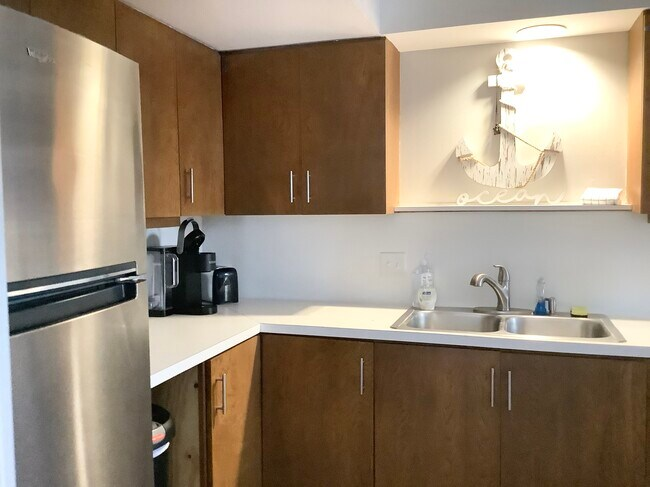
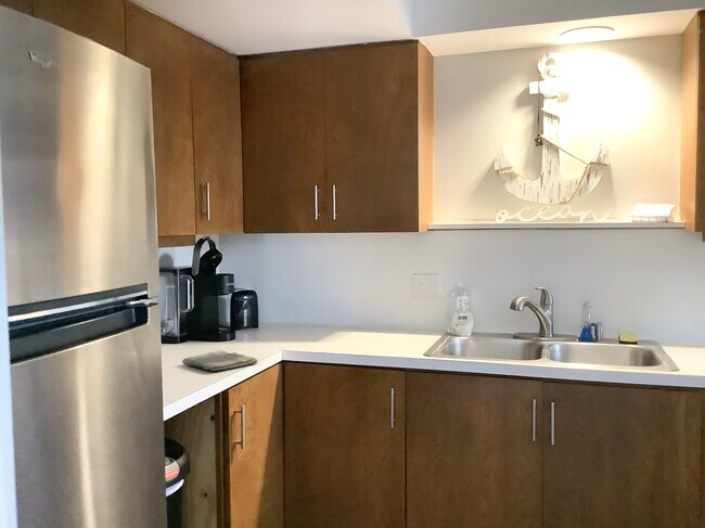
+ dish towel (220, 359)
